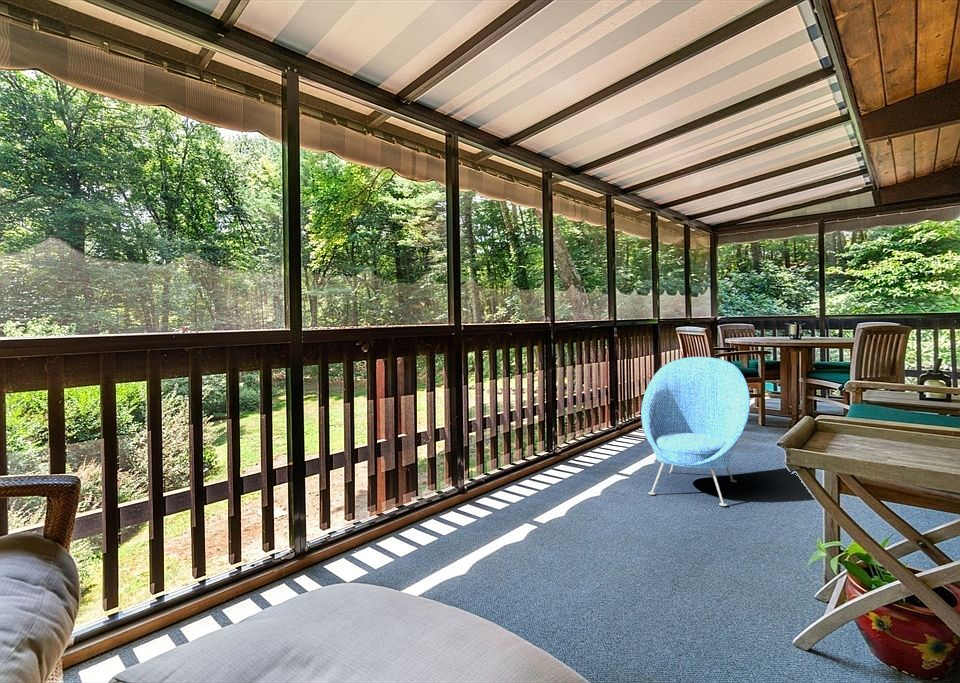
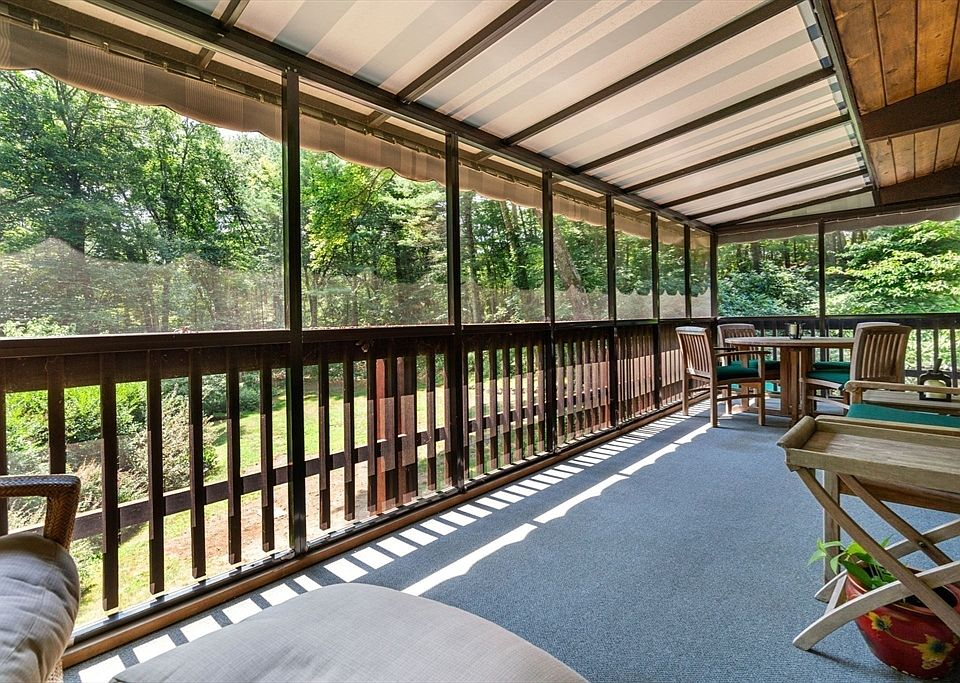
- lounge chair (692, 422)
